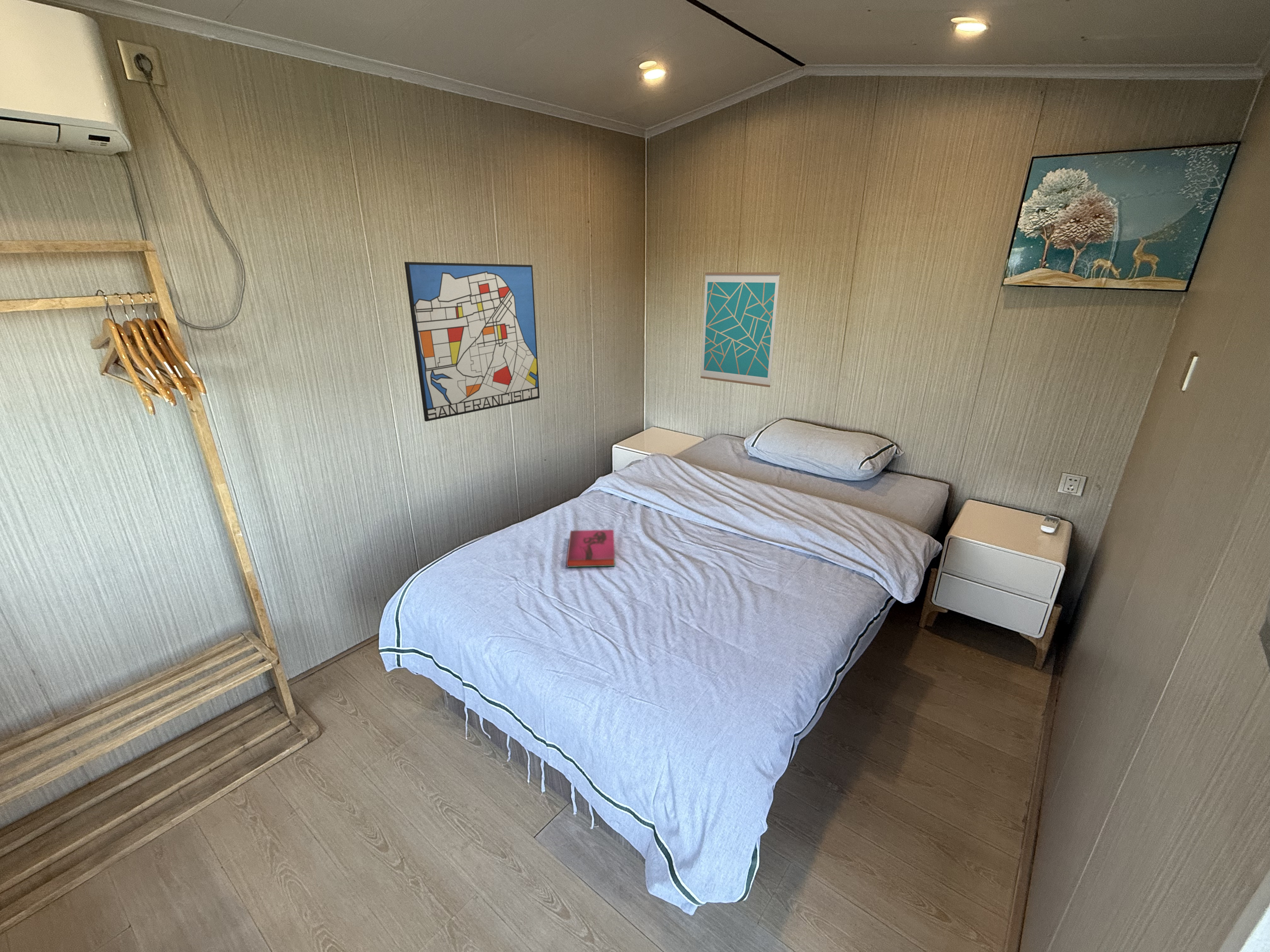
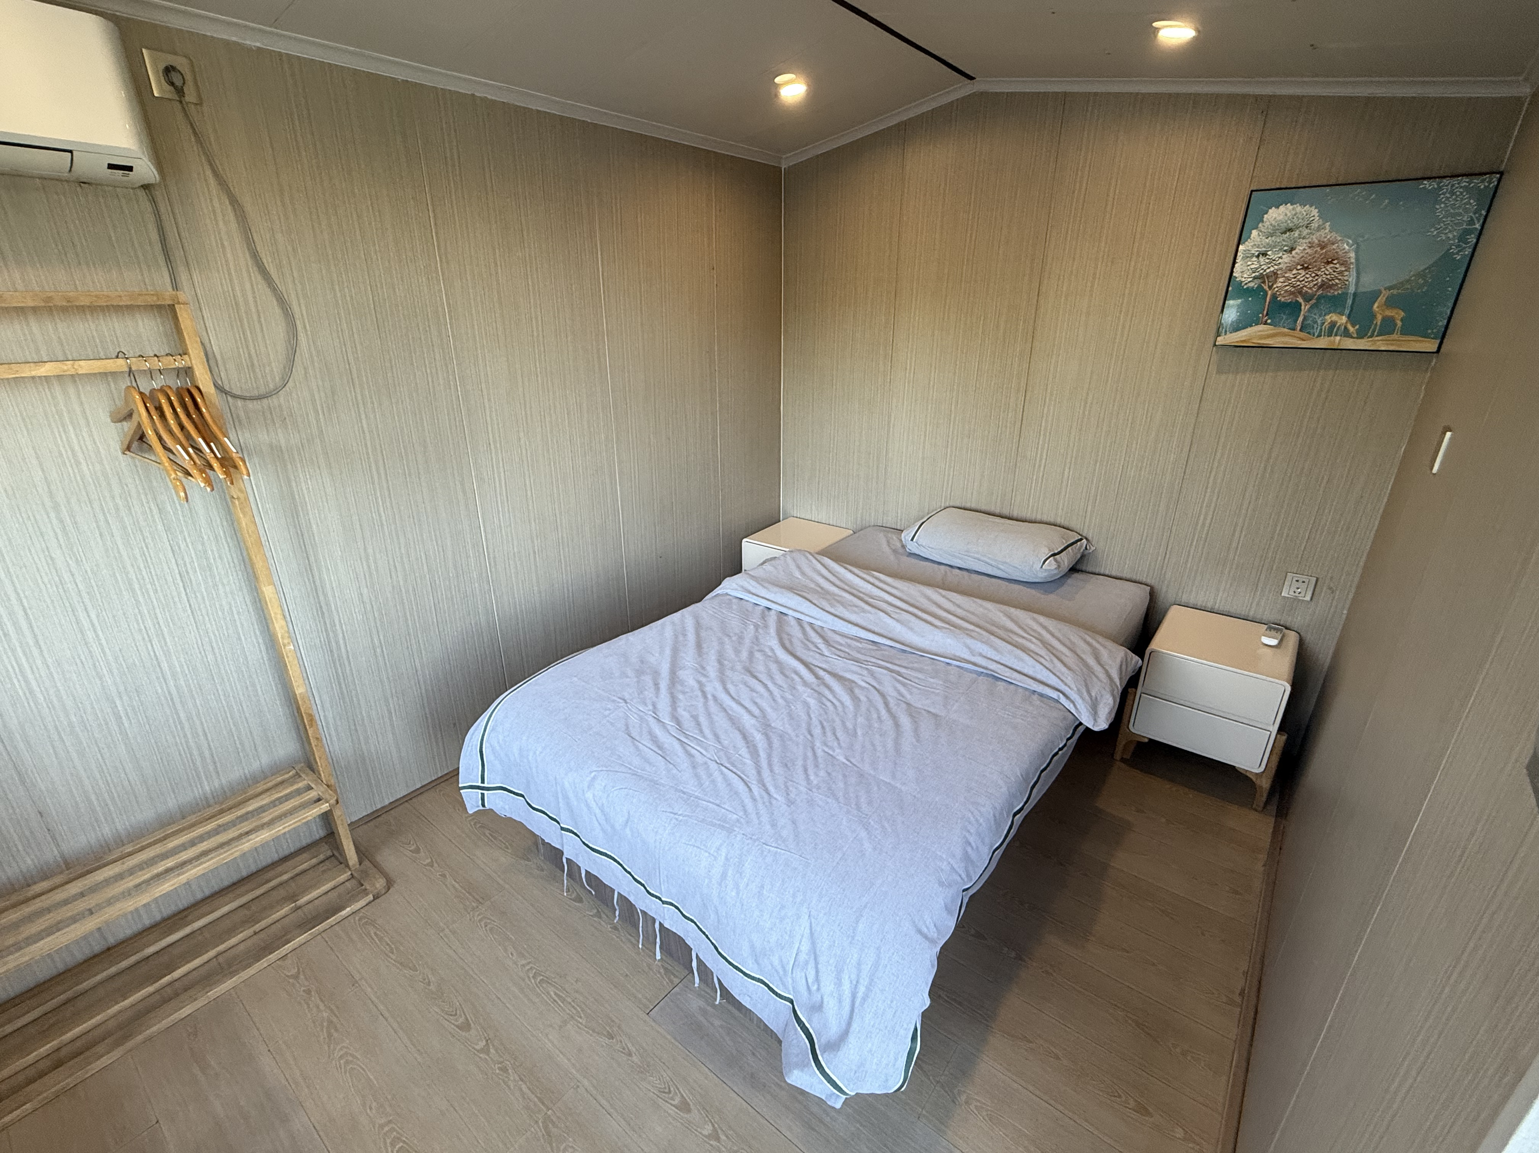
- hardback book (591, 547)
- wall art (737, 329)
- wall art (481, 339)
